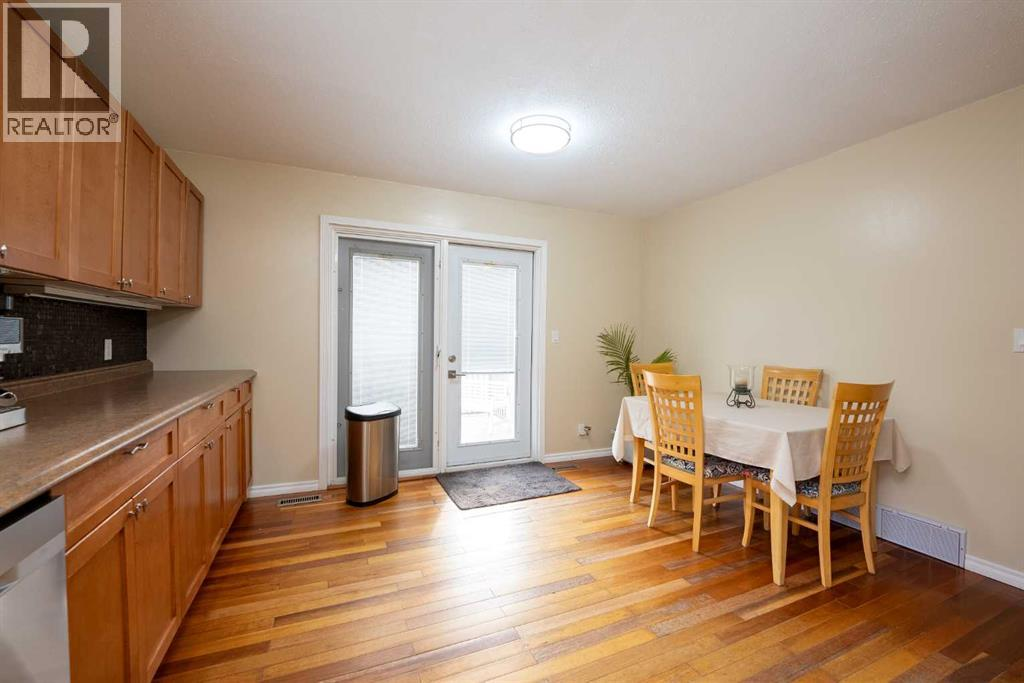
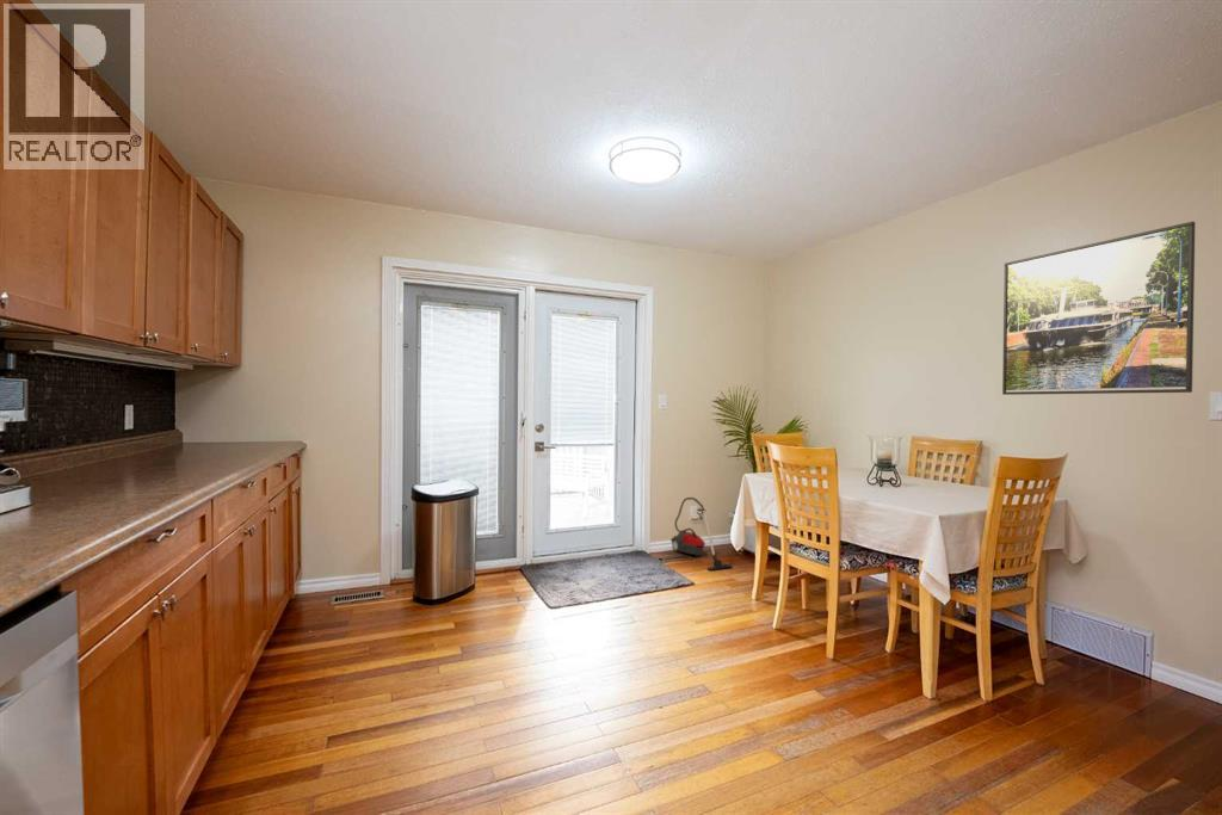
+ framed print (1086, 319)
+ vacuum cleaner (692, 530)
